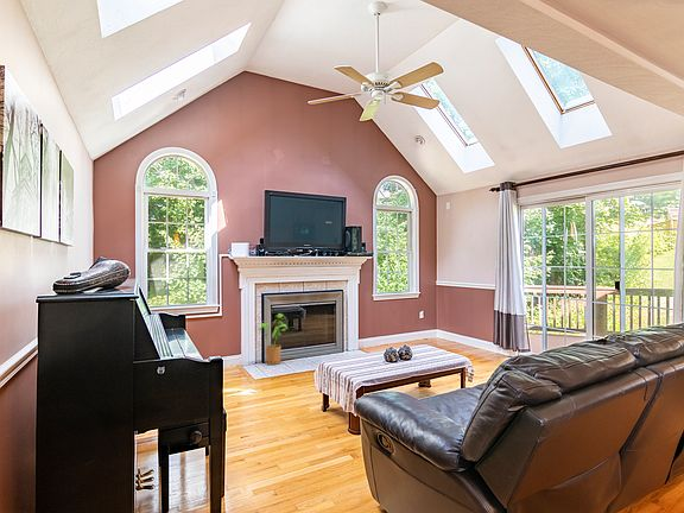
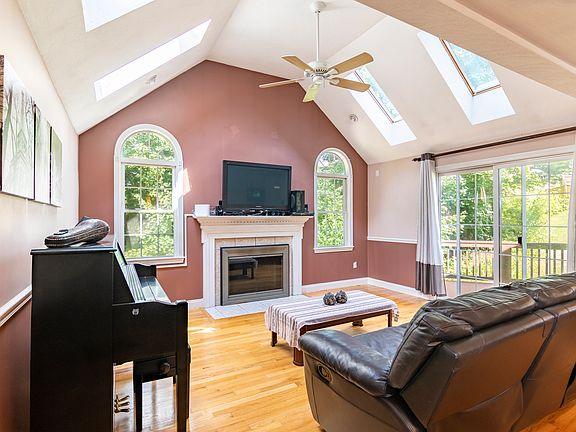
- house plant (276, 338)
